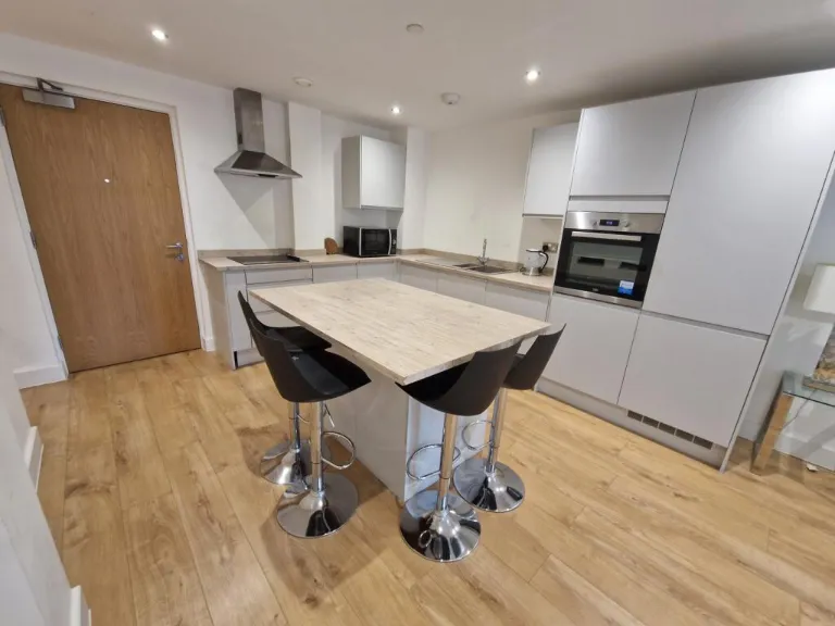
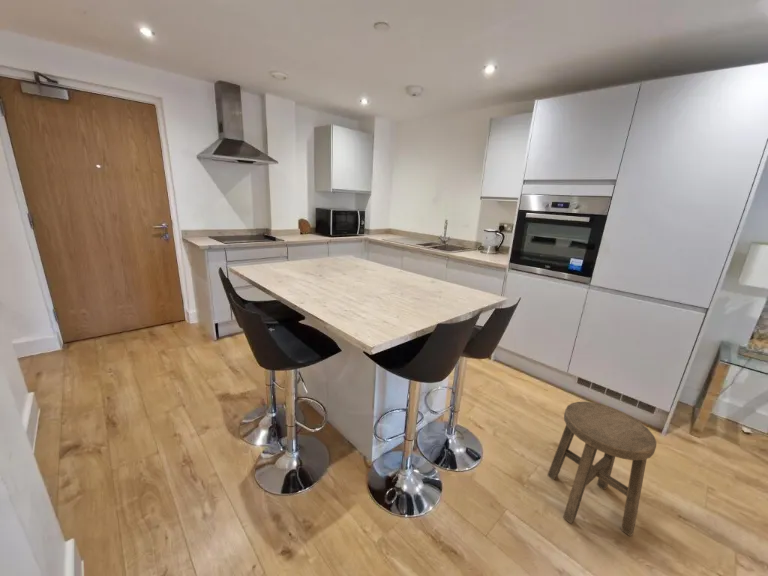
+ stool (596, 464)
